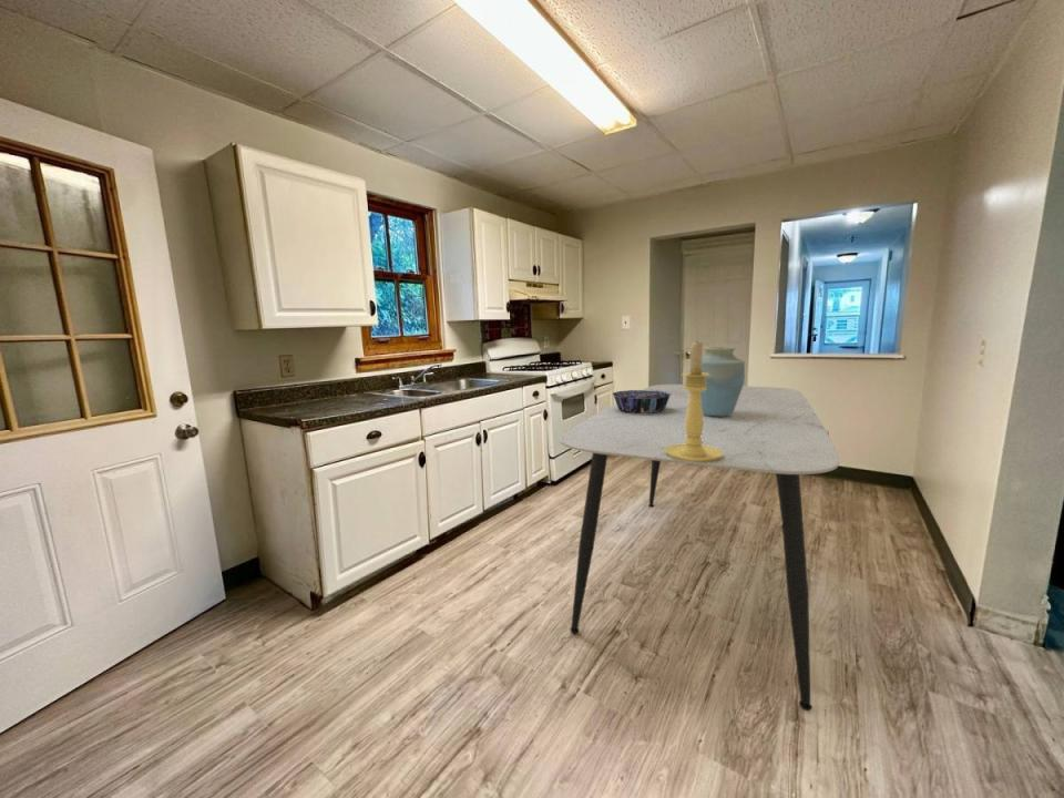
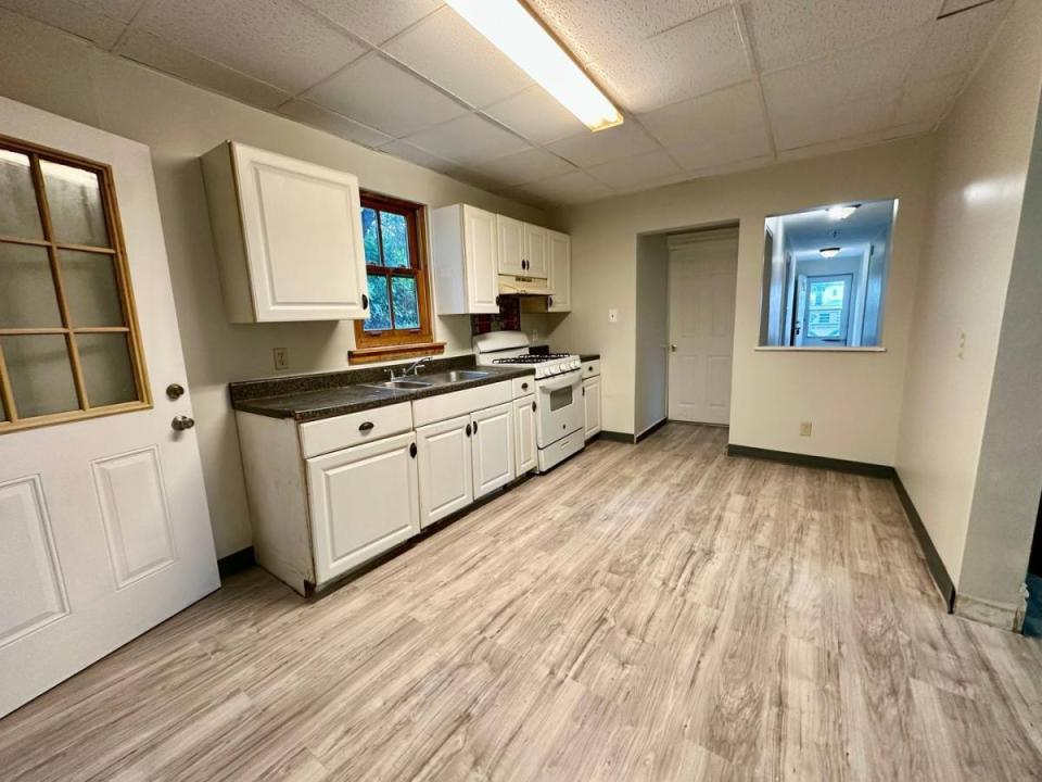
- candle holder (695, 398)
- dining table (706, 466)
- vase (717, 381)
- decorative bowl (641, 401)
